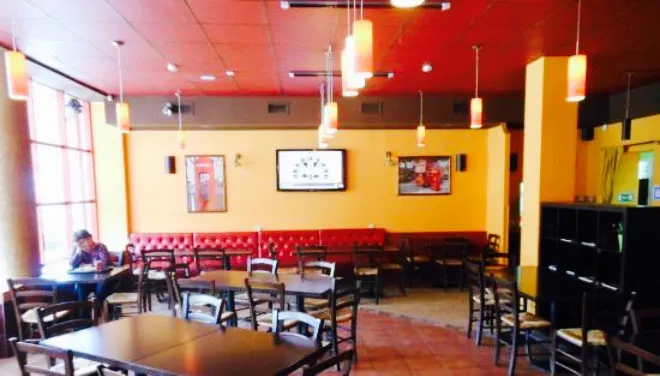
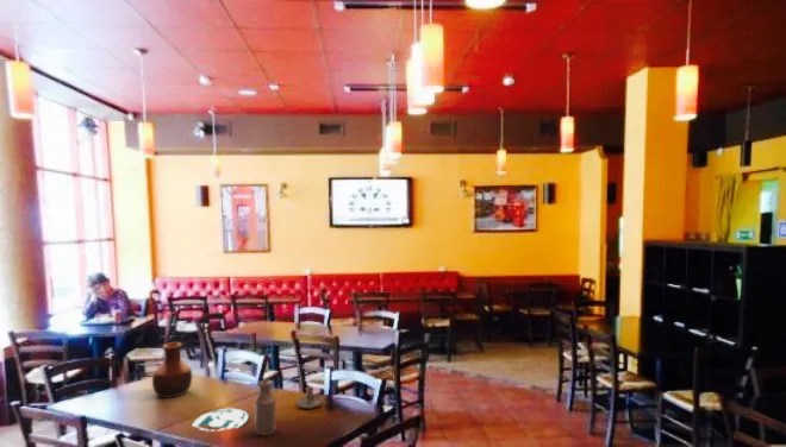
+ plate (220, 417)
+ vase (171, 369)
+ bottle (264, 407)
+ candle holder (312, 397)
